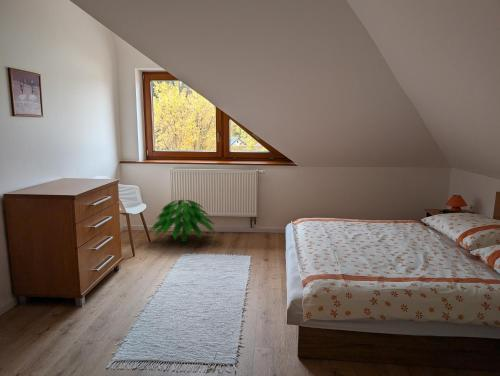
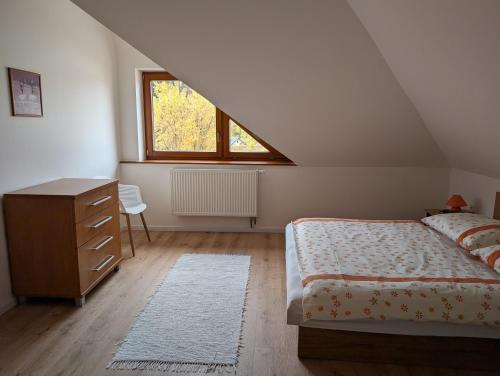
- indoor plant (183, 218)
